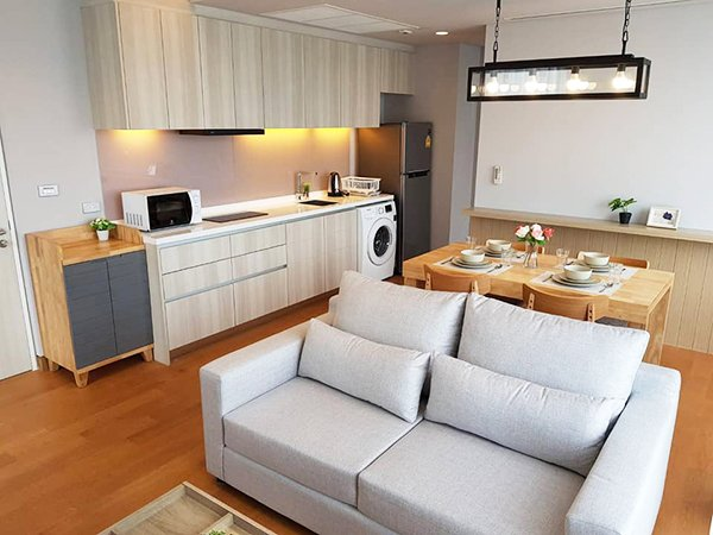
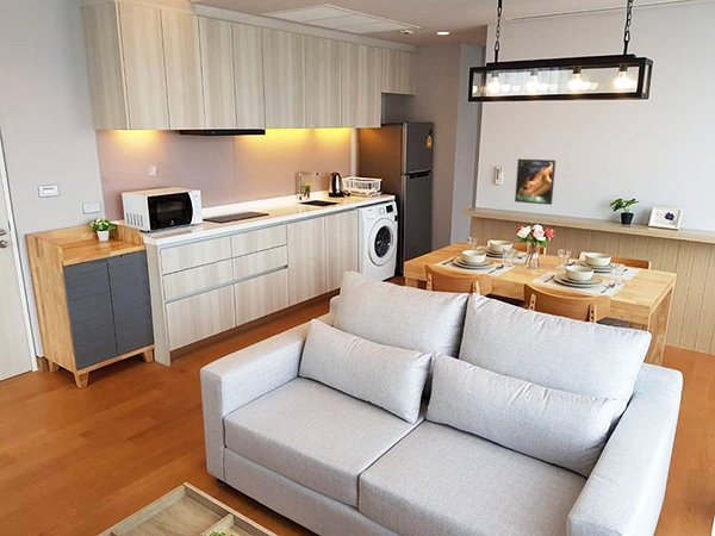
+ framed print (534, 181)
